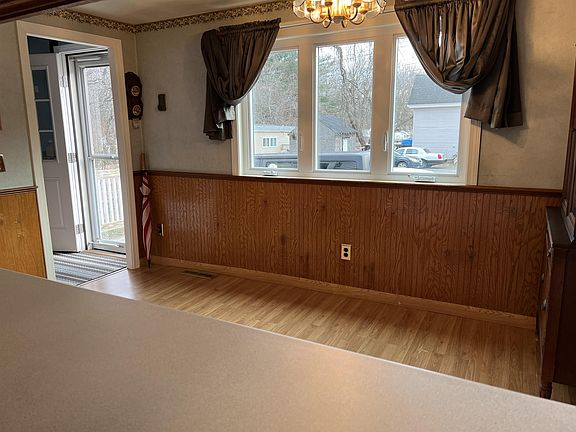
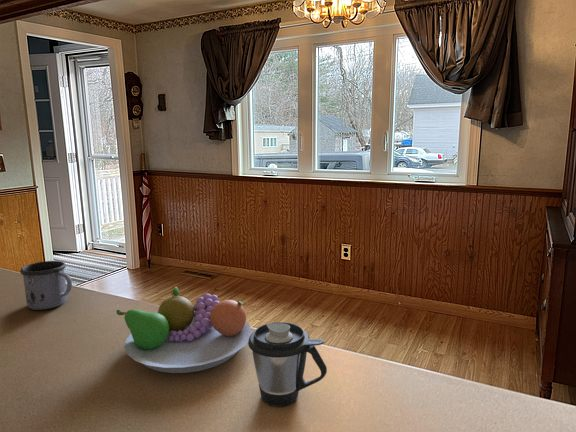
+ cup (288, 362)
+ mug (50, 285)
+ fruit bowl (185, 322)
